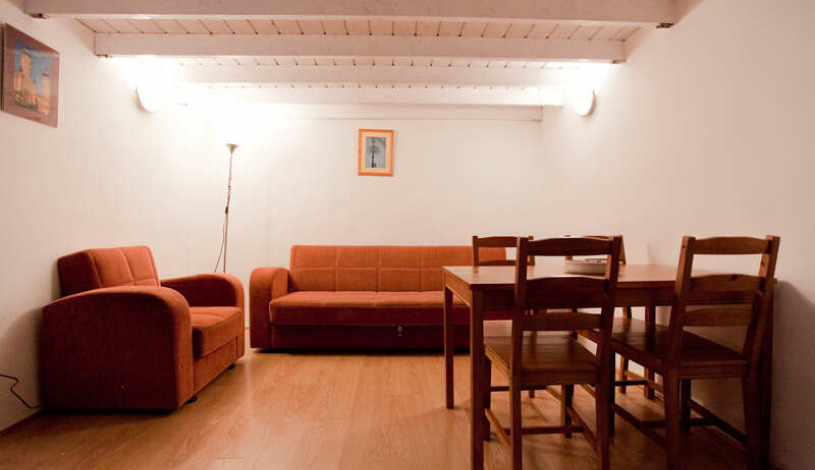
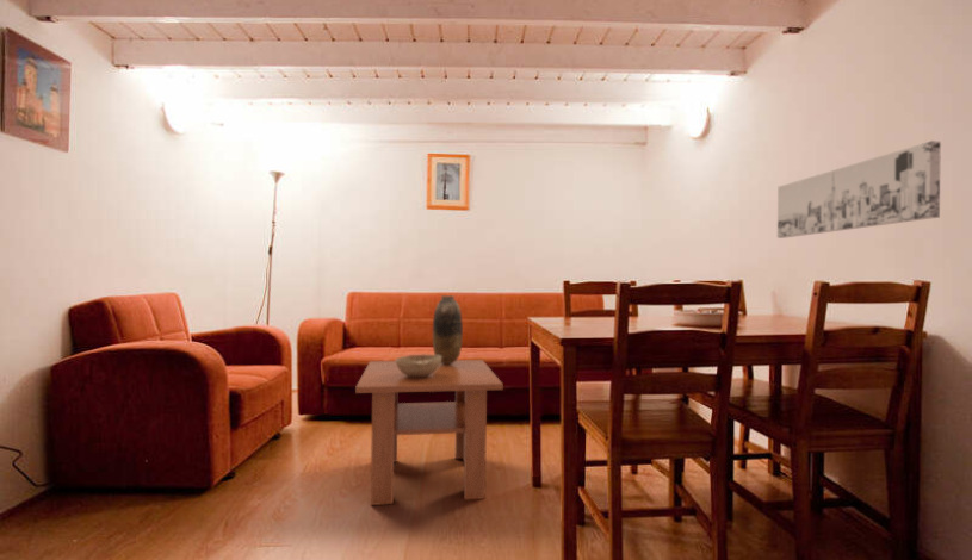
+ coffee table (428, 424)
+ decorative bowl (417, 365)
+ wall art (842, 199)
+ vase (447, 329)
